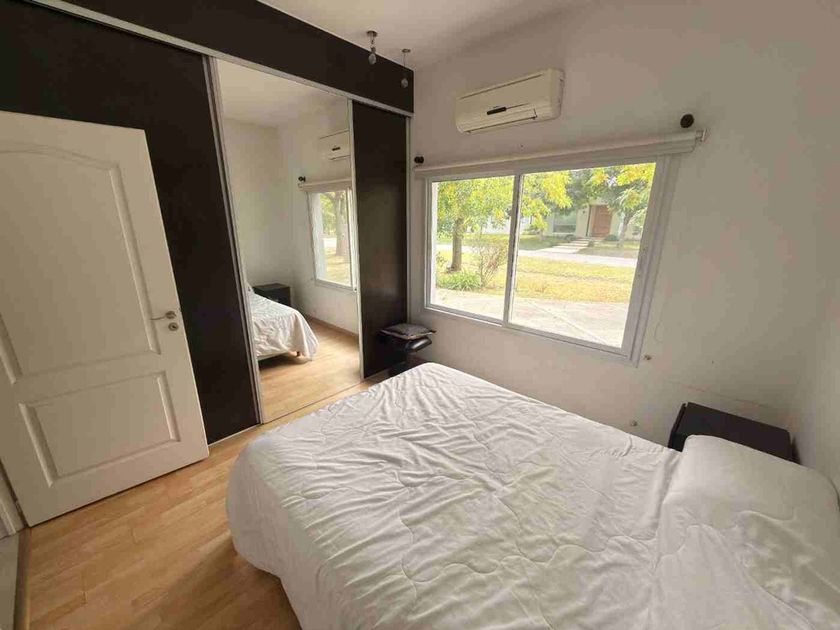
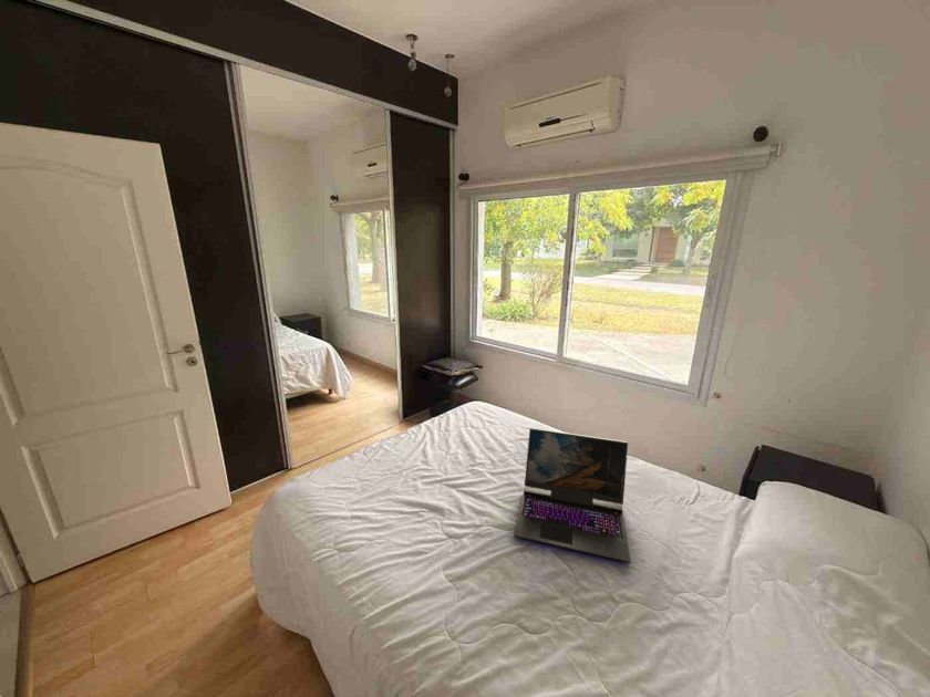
+ laptop (574, 488)
